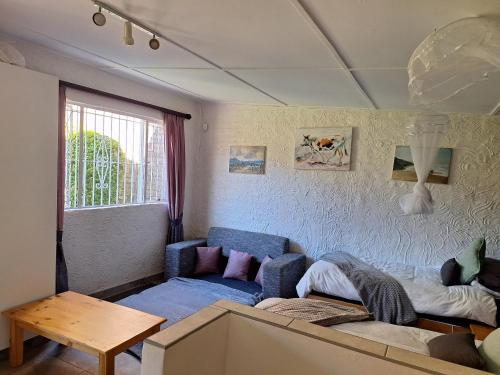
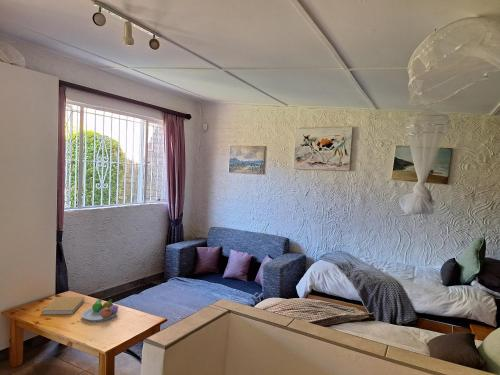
+ book (64, 305)
+ fruit bowl (100, 308)
